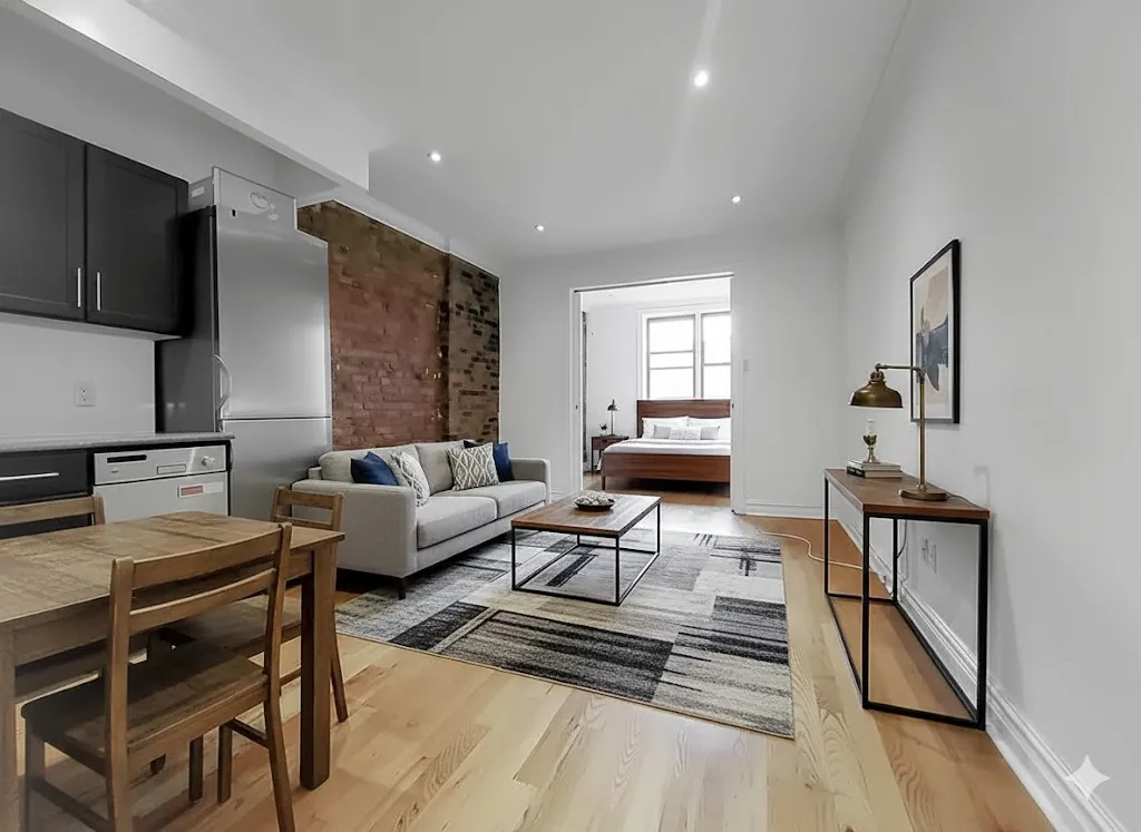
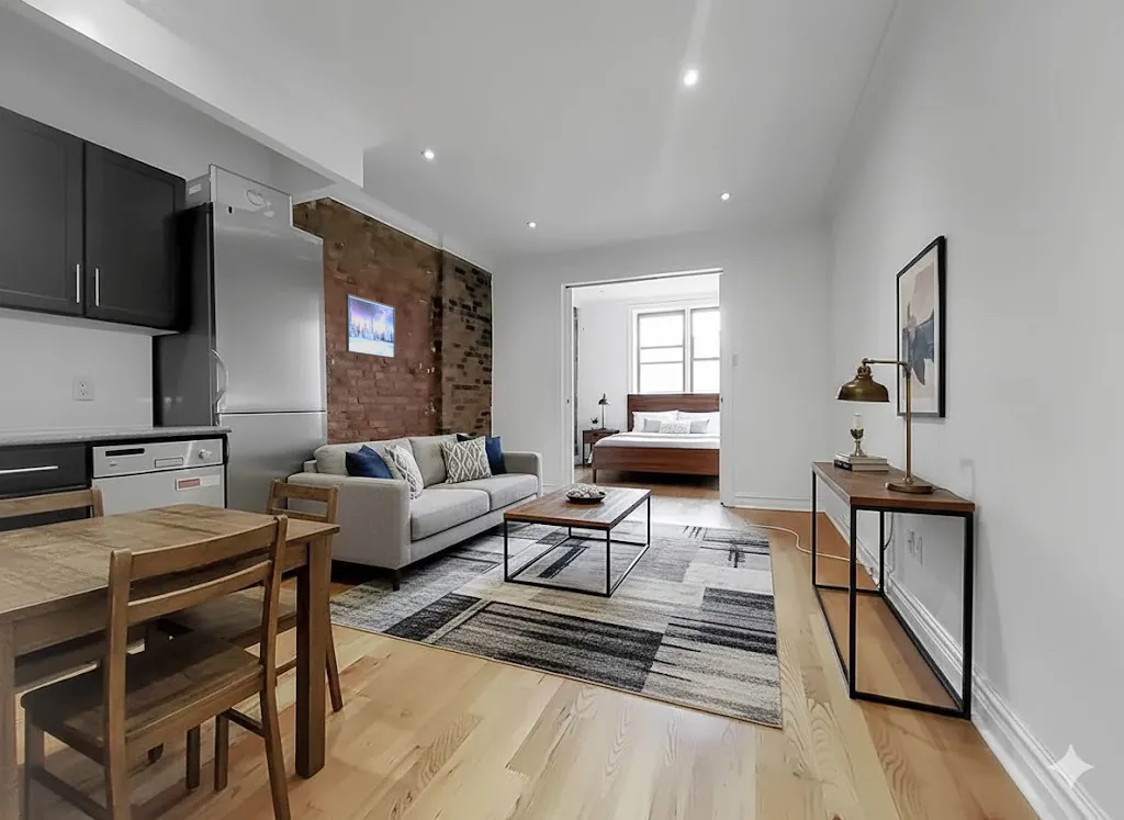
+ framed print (371, 328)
